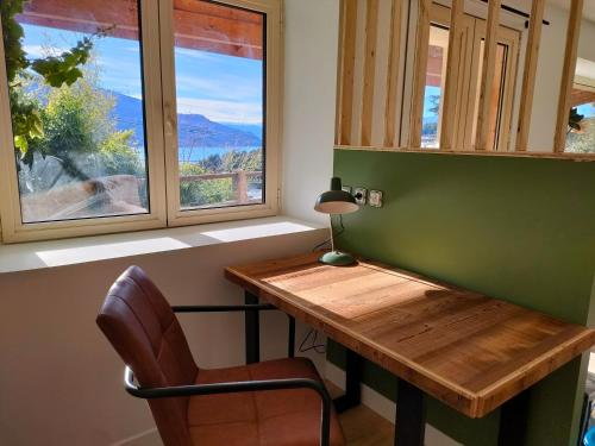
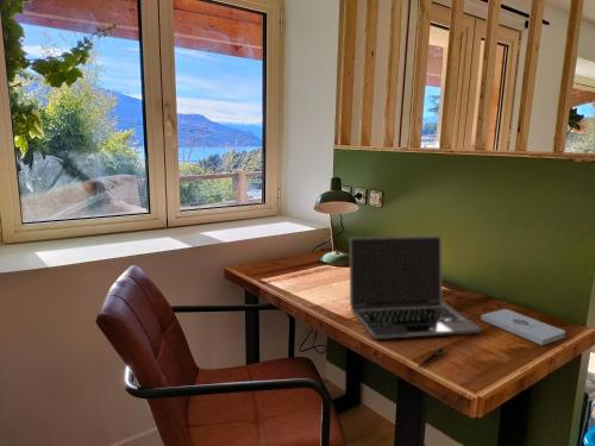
+ laptop (411, 282)
+ pen (431, 356)
+ notepad (521, 325)
